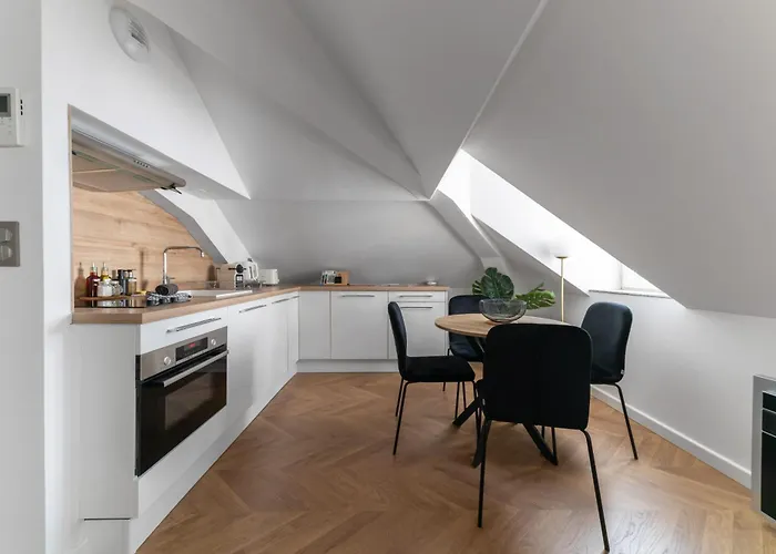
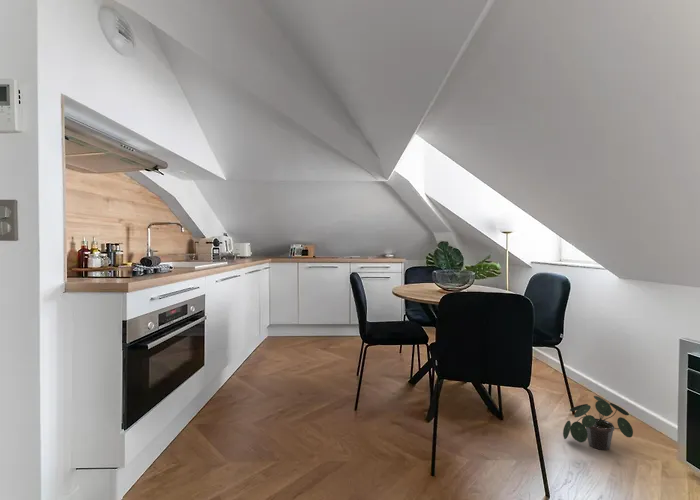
+ potted plant (596, 421)
